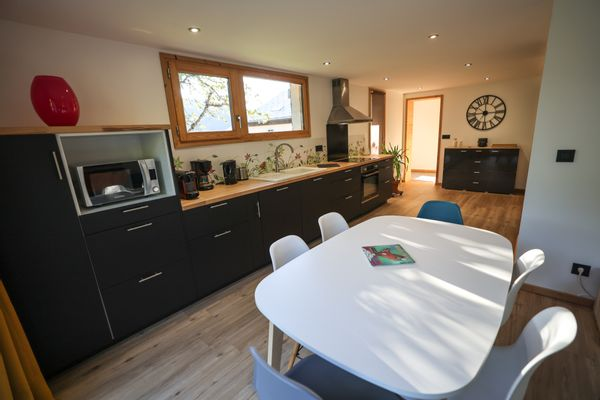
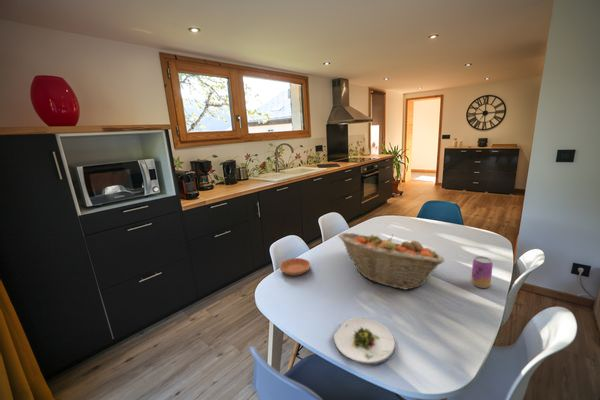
+ beverage can (481, 271)
+ salad plate (364, 336)
+ fruit basket (386, 253)
+ saucer (295, 267)
